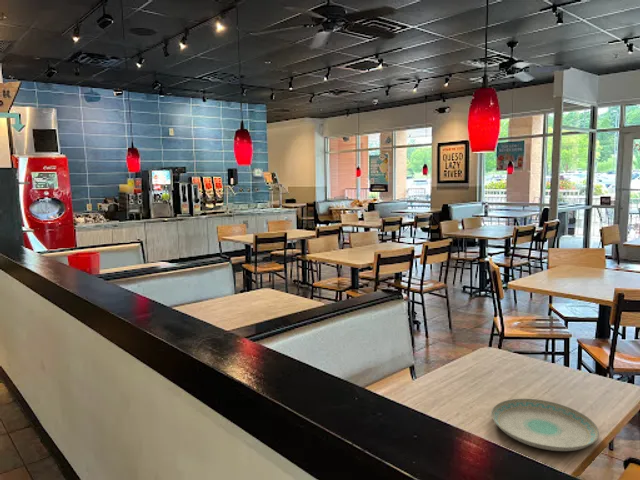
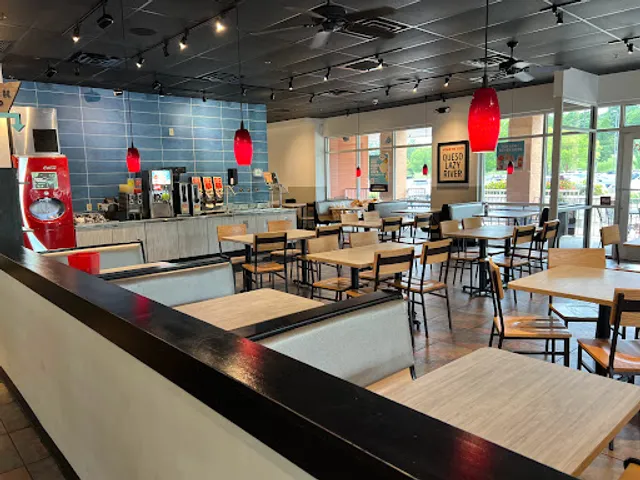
- plate (542, 424)
